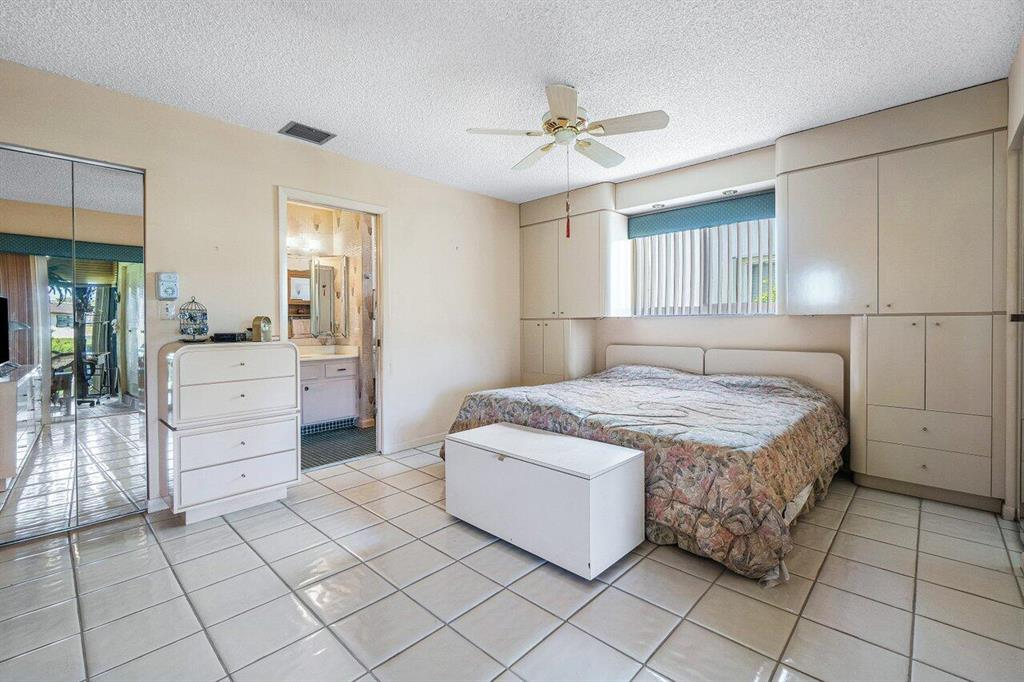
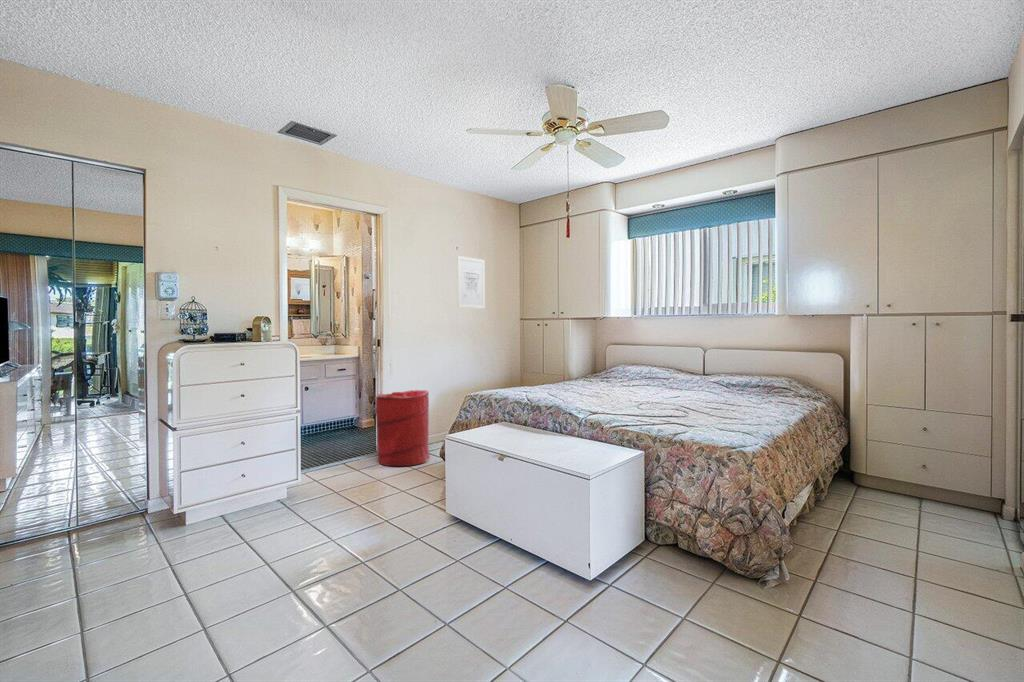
+ laundry hamper (402, 425)
+ wall art (471, 283)
